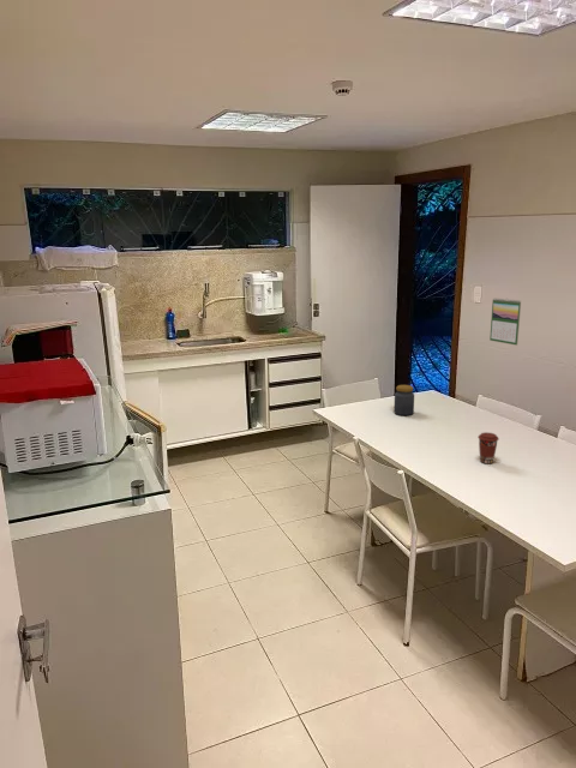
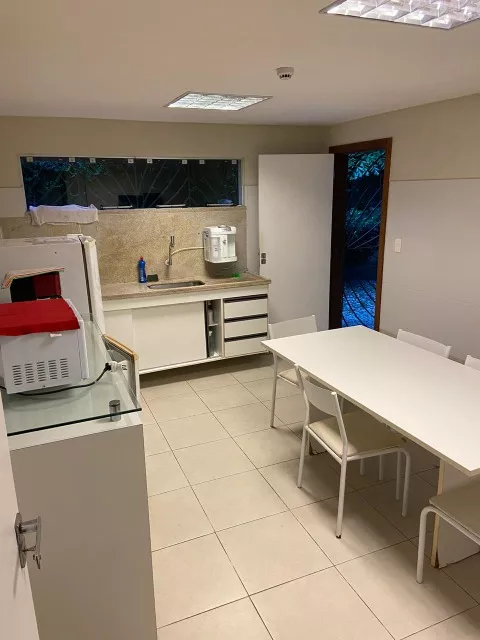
- jar (403, 400)
- calendar (504, 320)
- coffee cup (487, 448)
